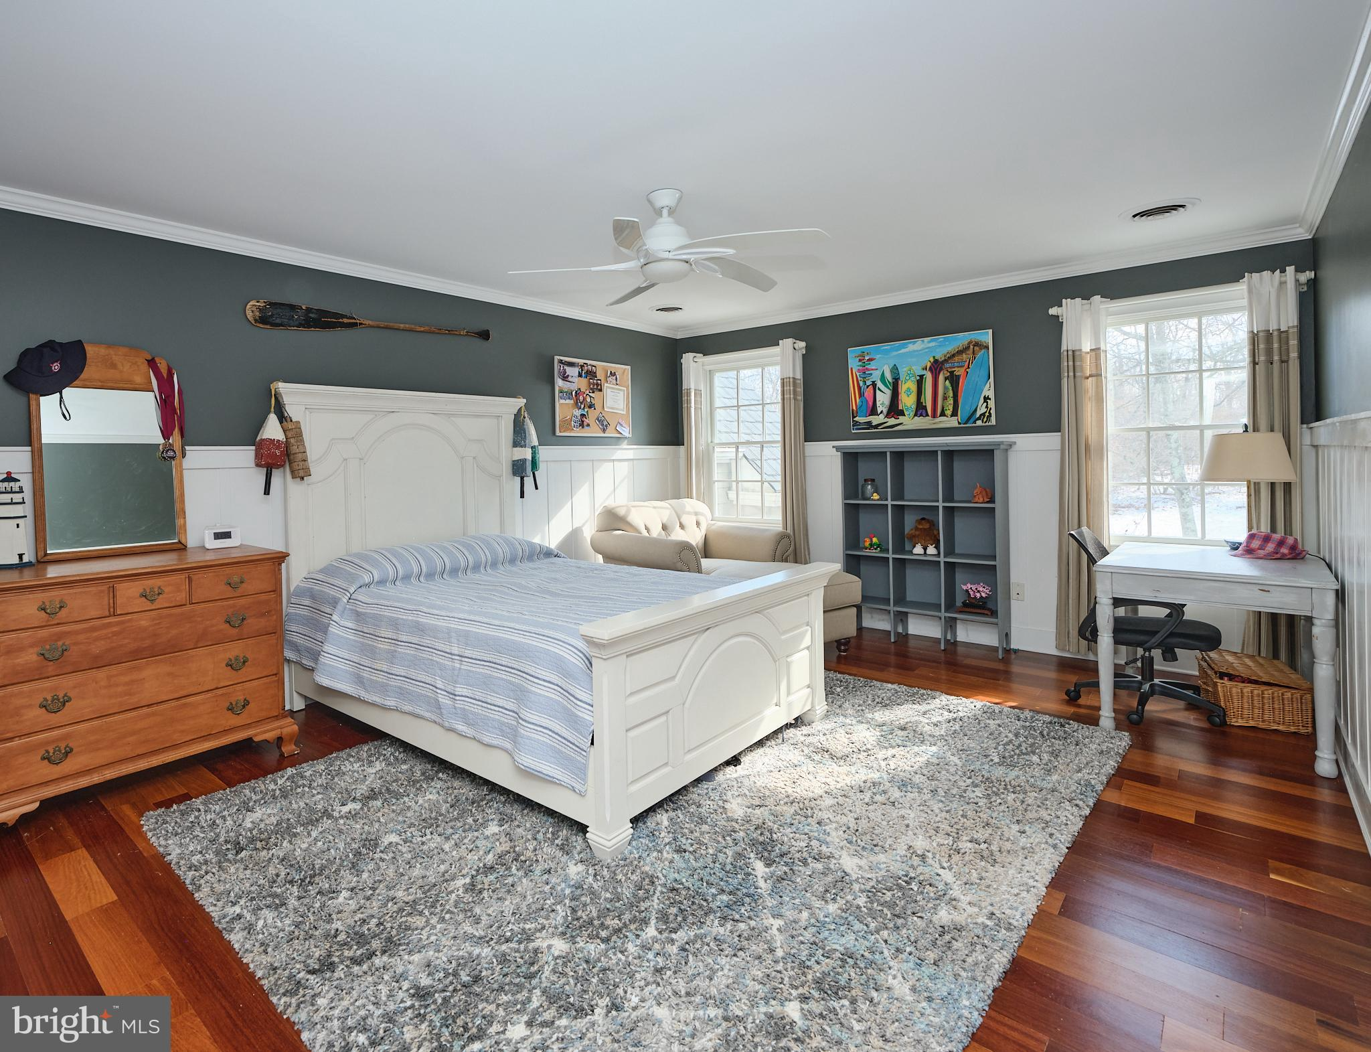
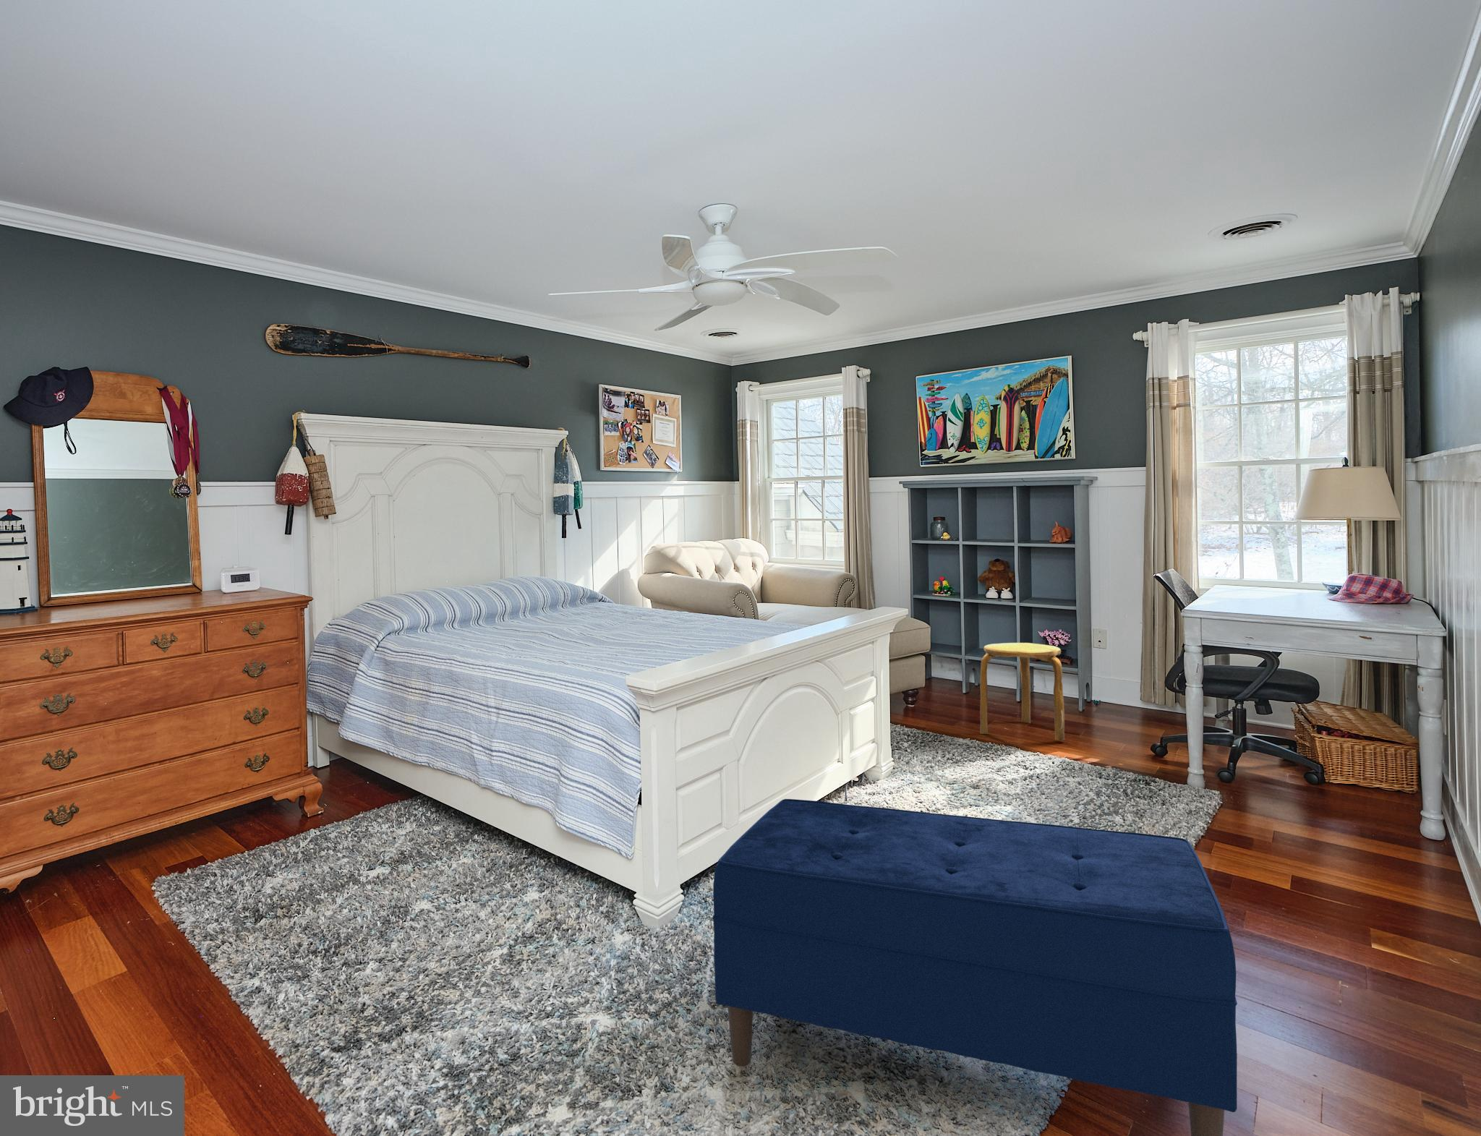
+ bench (957, 951)
+ stool (1023, 689)
